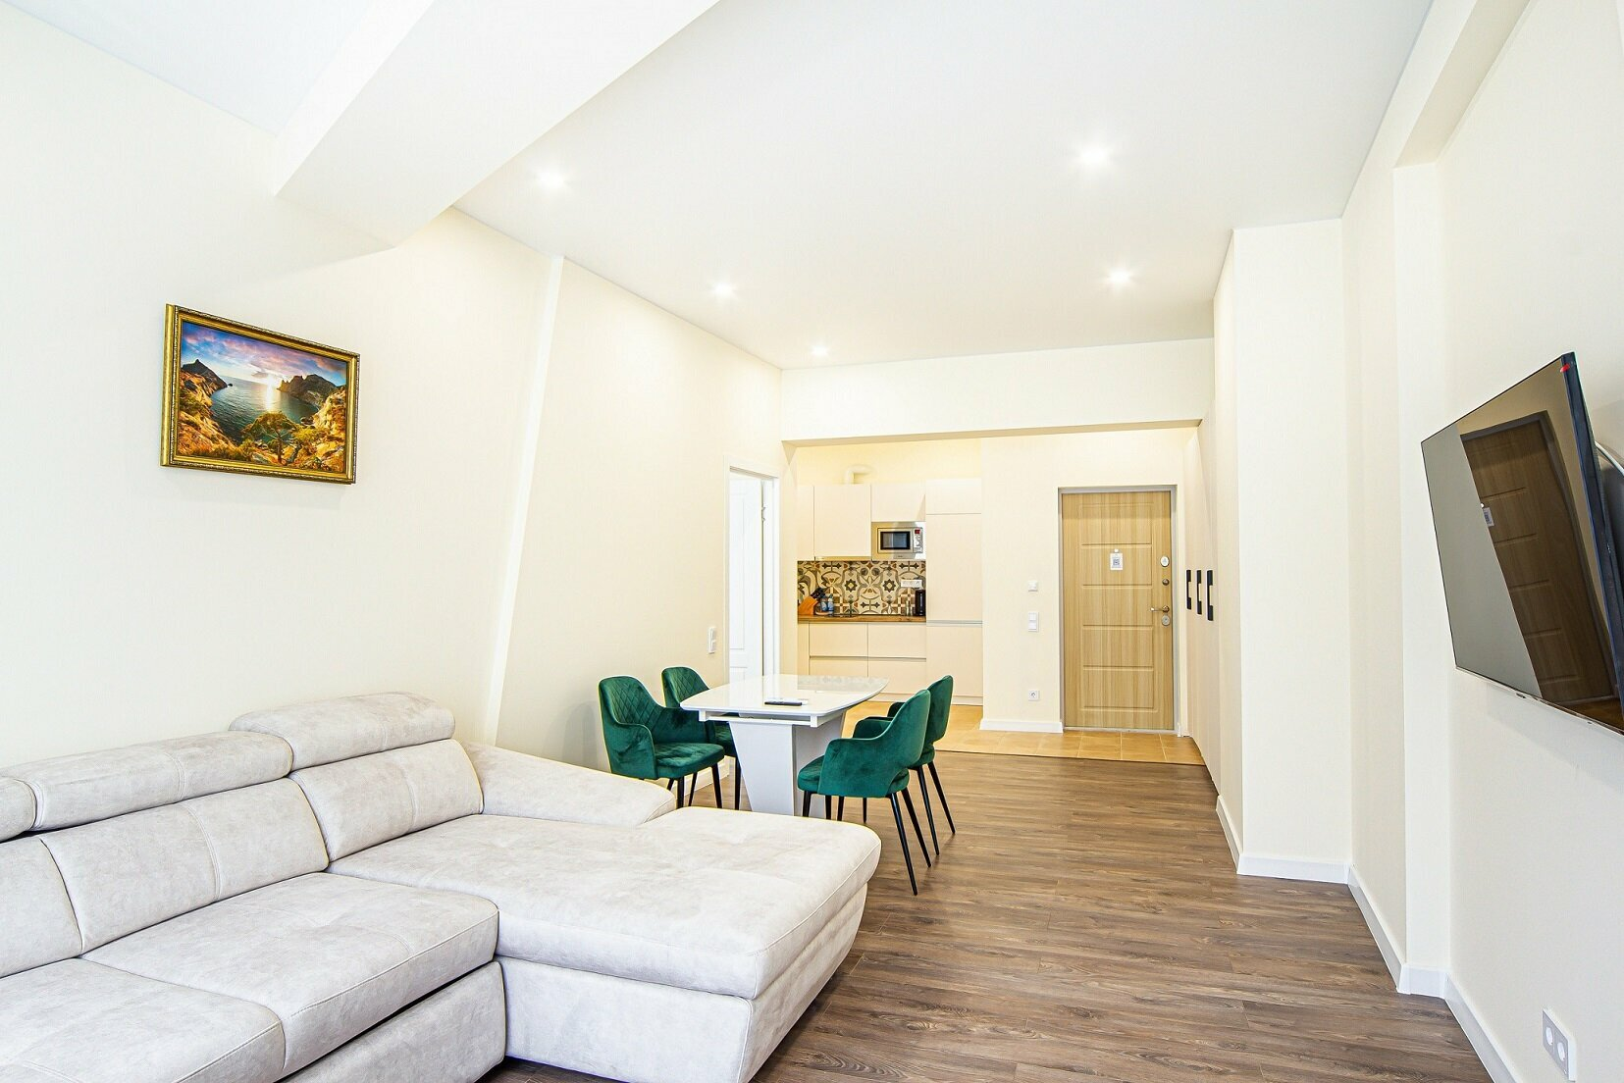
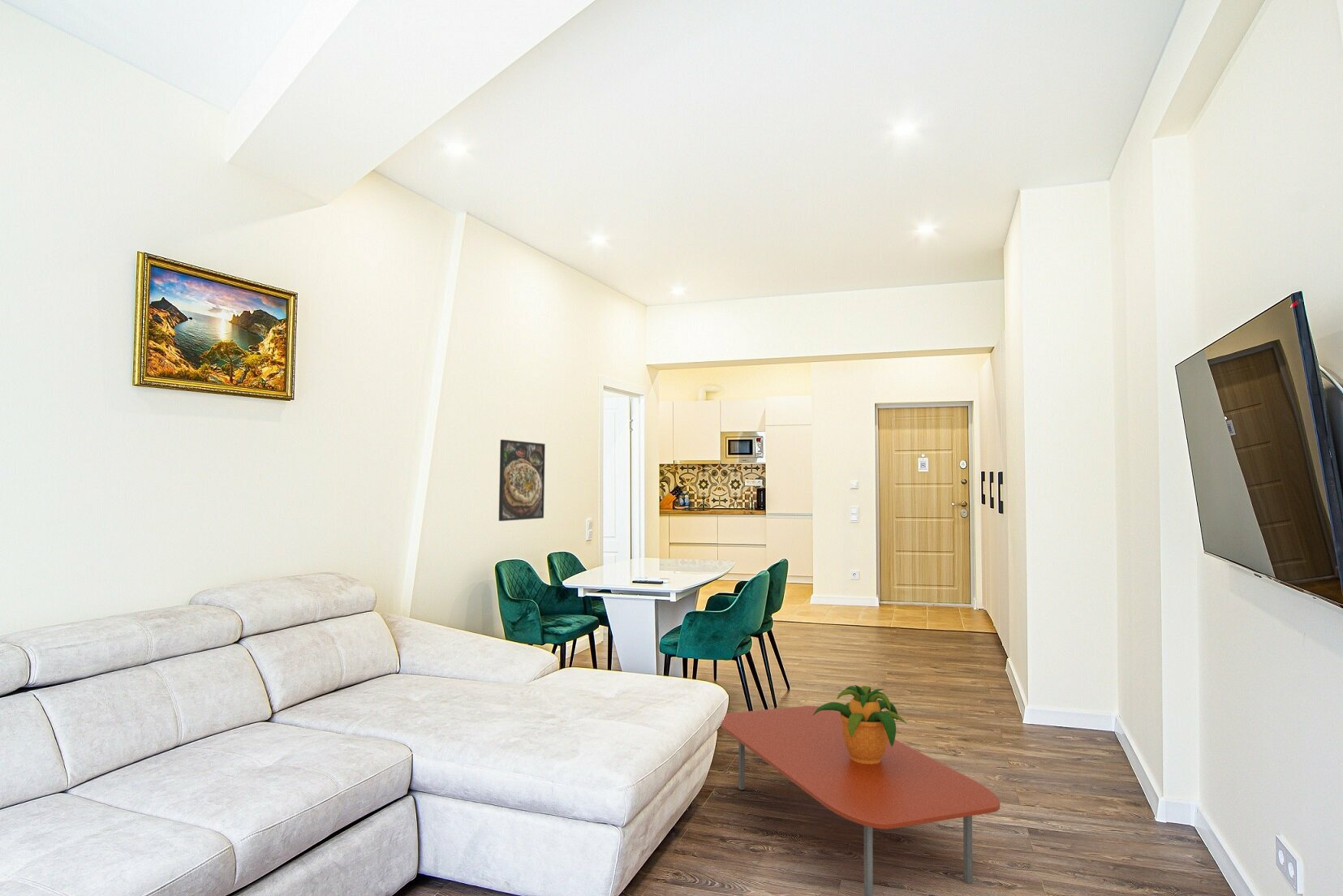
+ coffee table (839, 790)
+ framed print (523, 480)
+ potted plant (859, 719)
